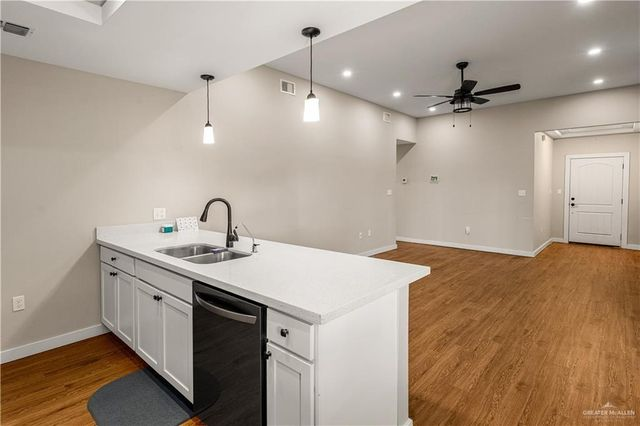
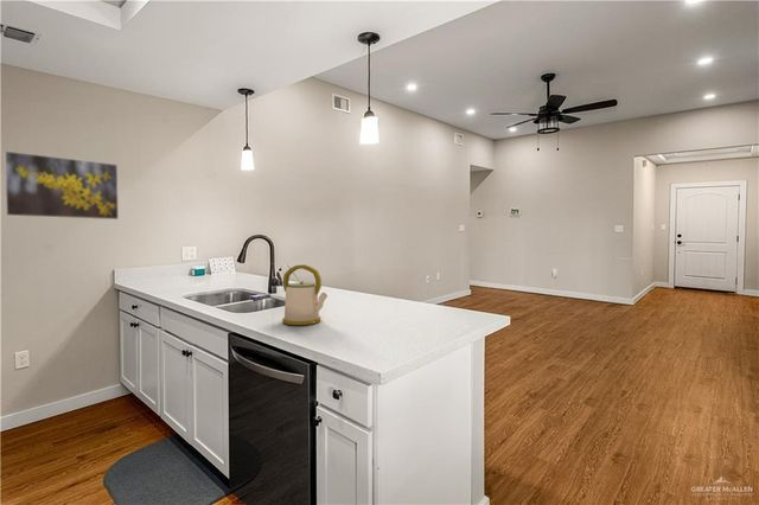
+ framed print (65, 187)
+ kettle (305, 293)
